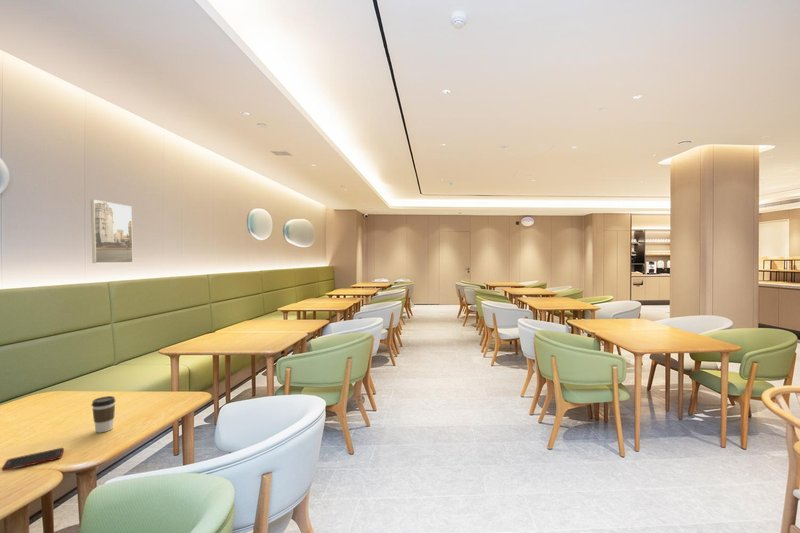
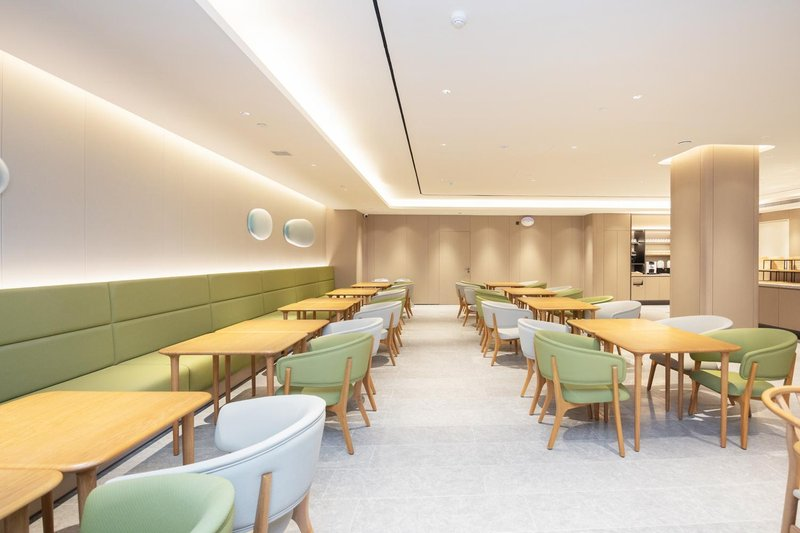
- coffee cup (104, 414)
- cell phone (34, 458)
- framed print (113, 233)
